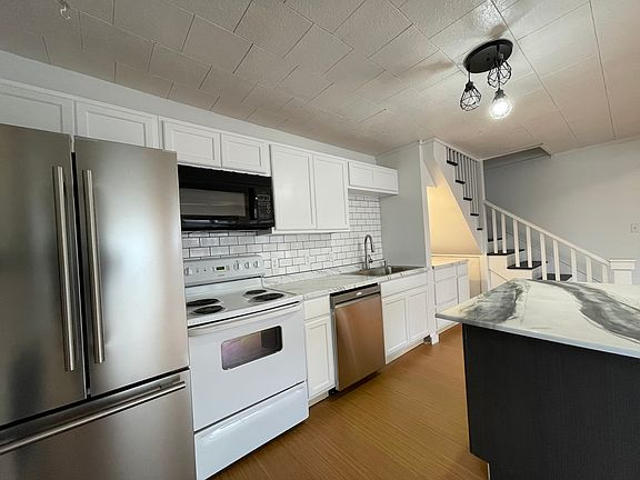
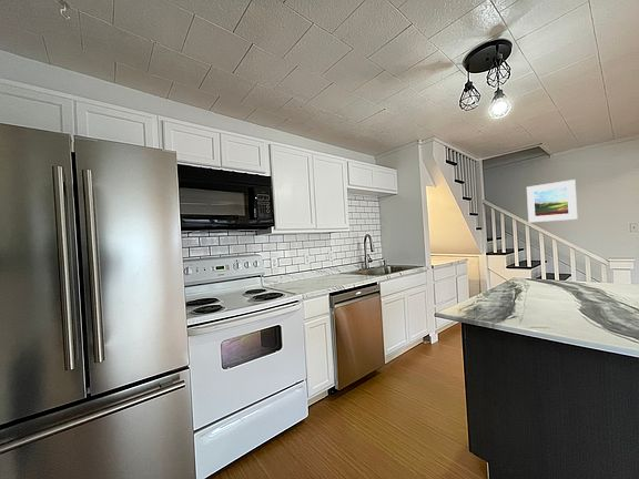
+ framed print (550, 202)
